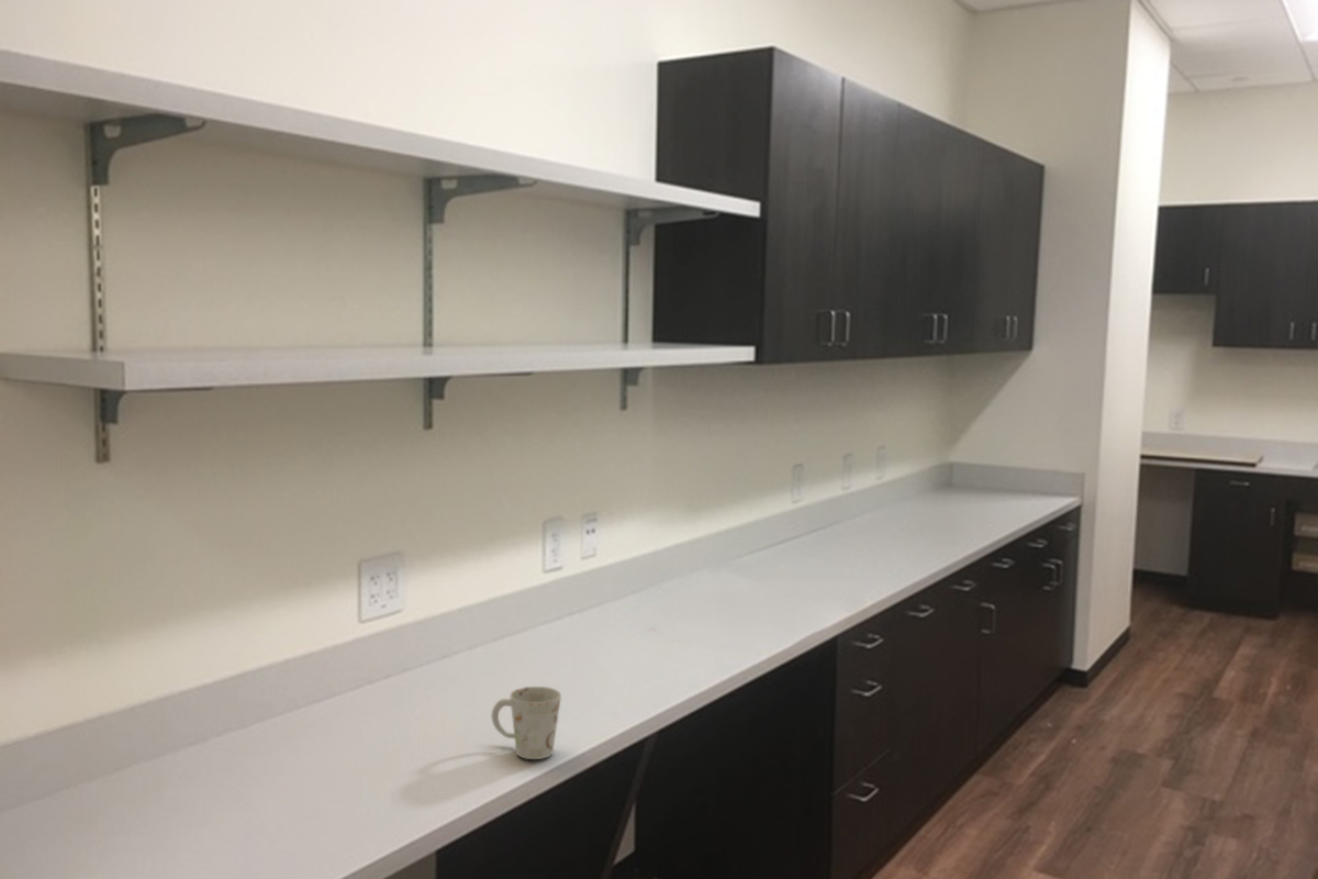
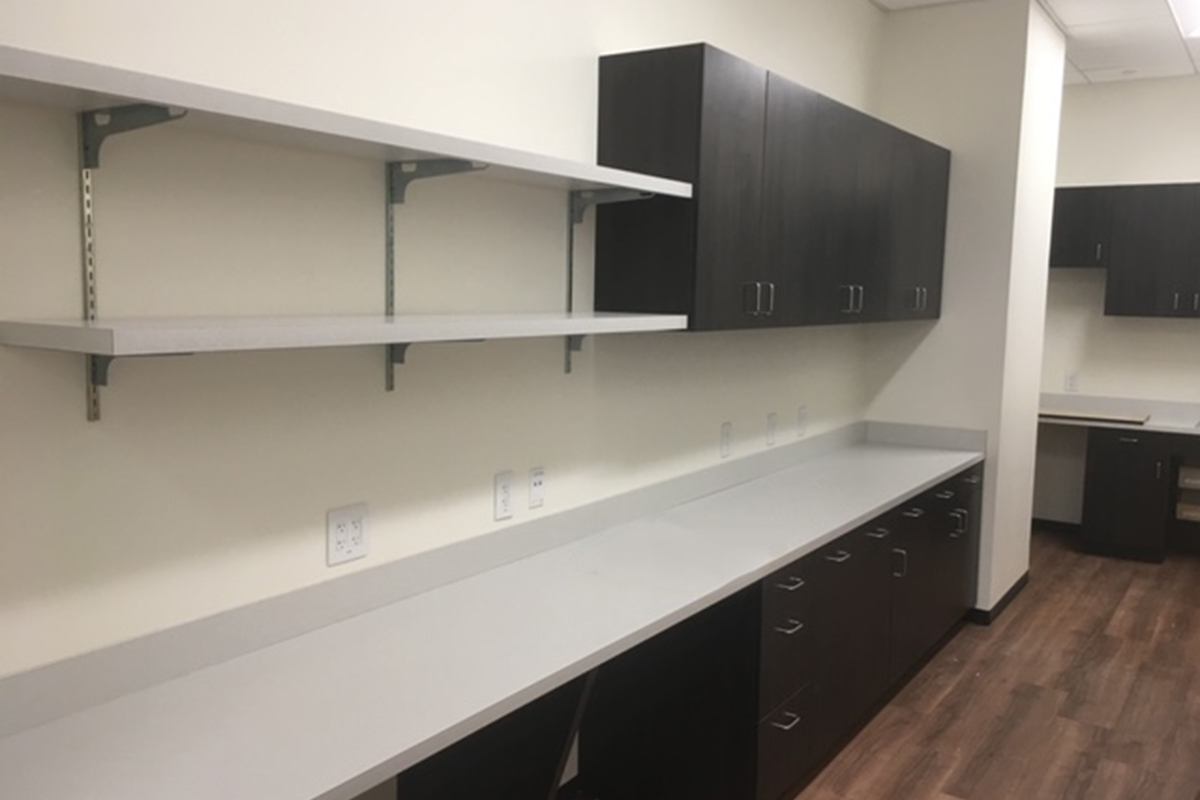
- mug (523, 721)
